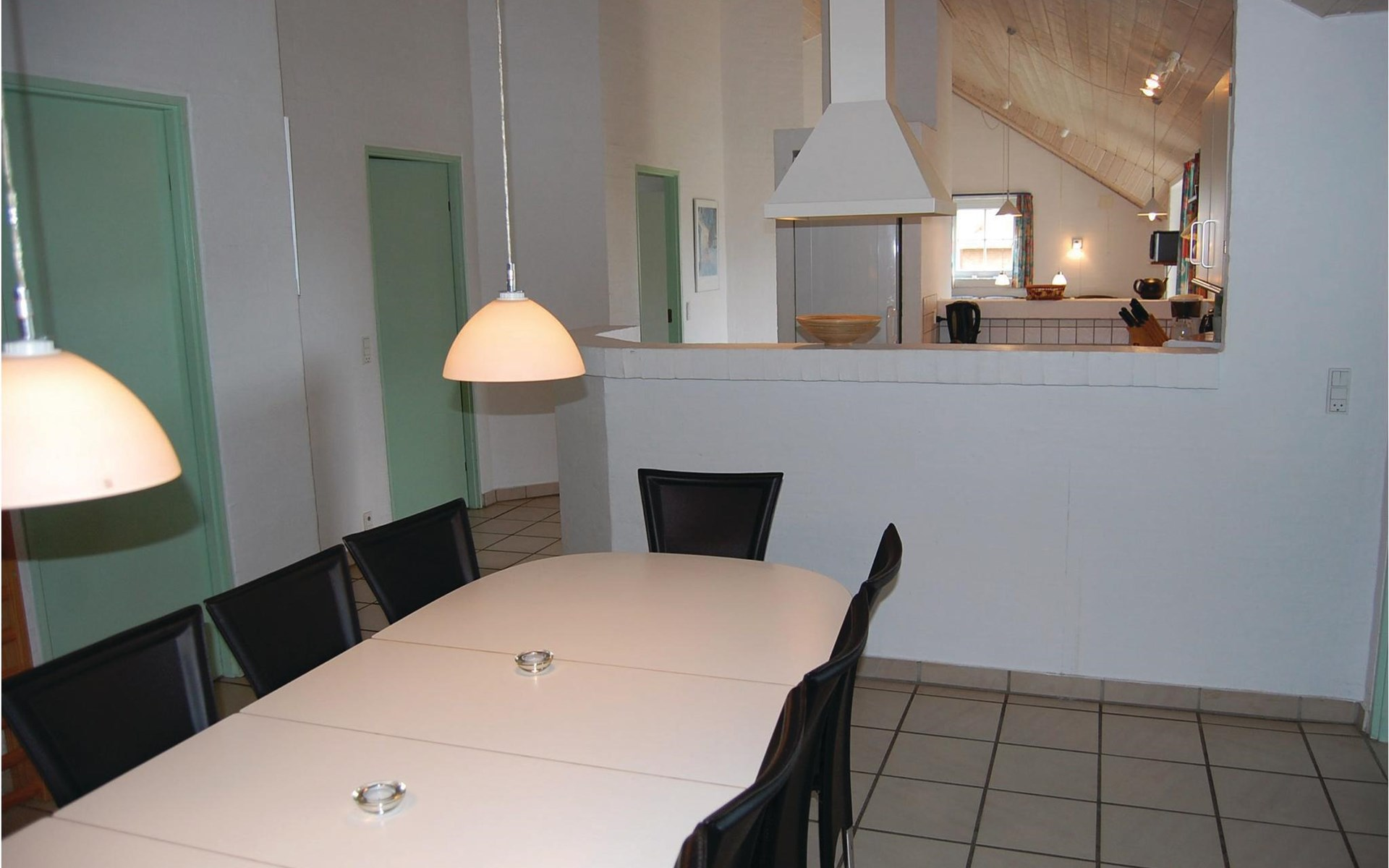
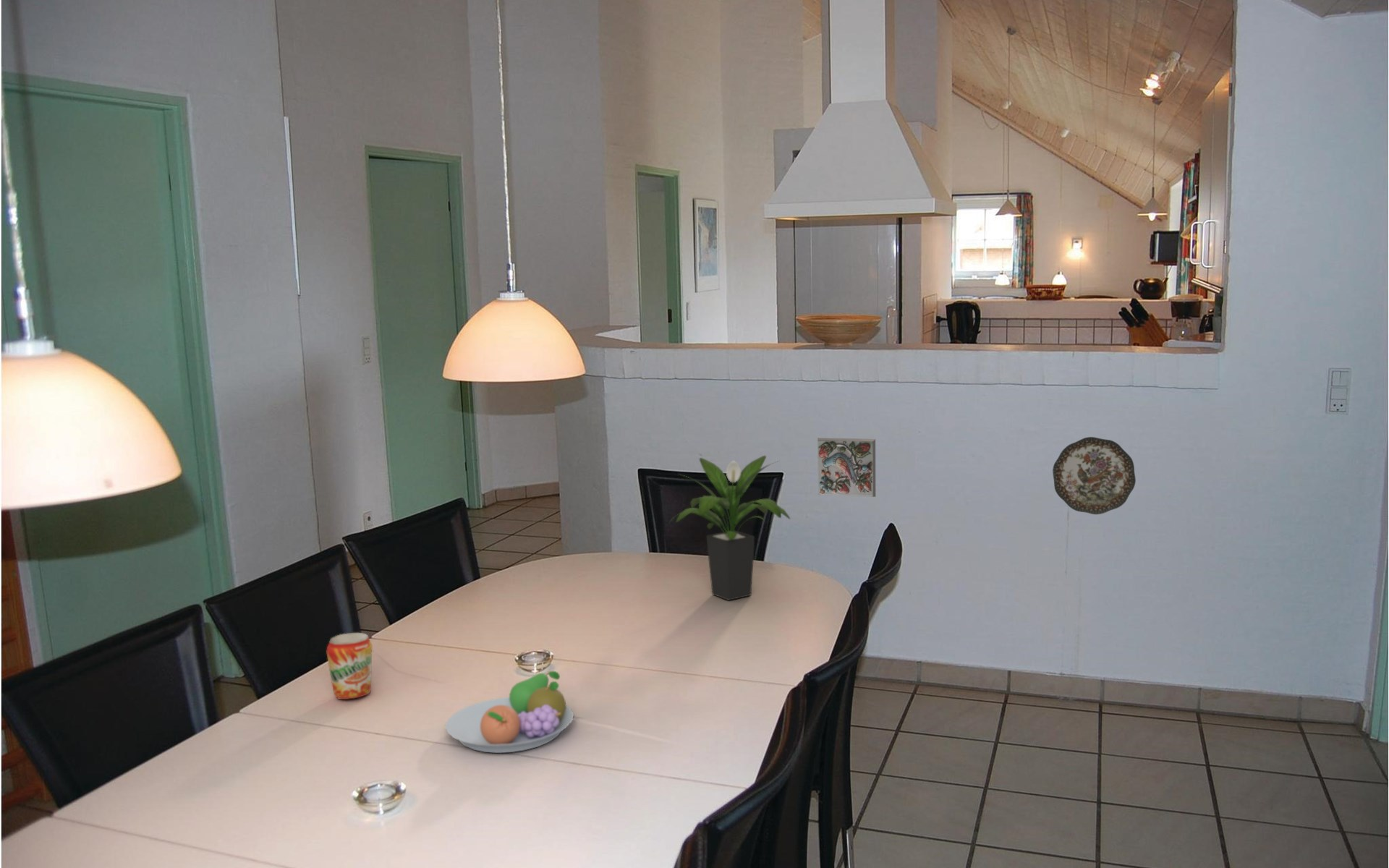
+ fruit bowl (514, 706)
+ decorative tile (846, 467)
+ beverage can (350, 666)
+ potted plant (728, 527)
+ decorative plate (1093, 475)
